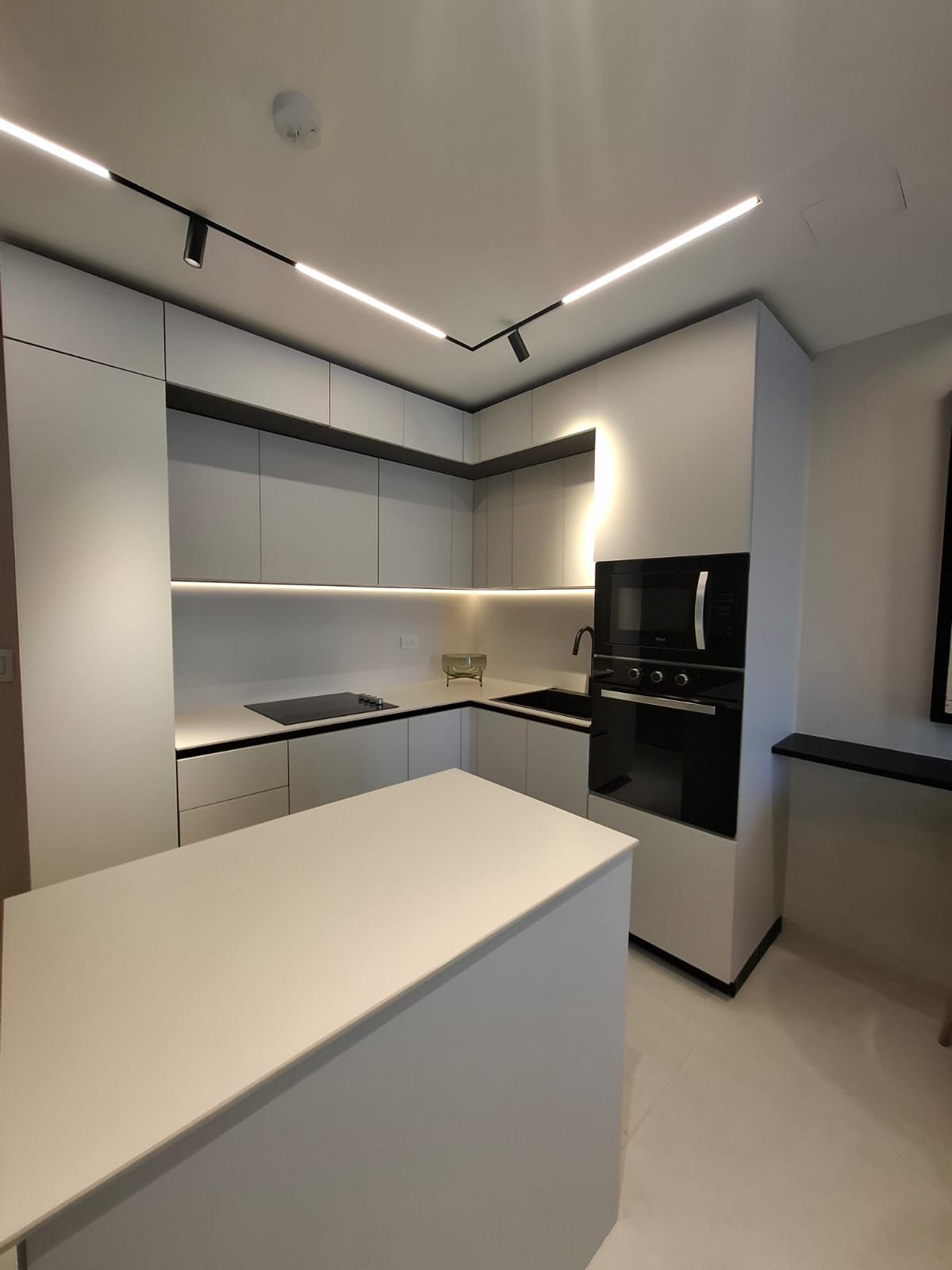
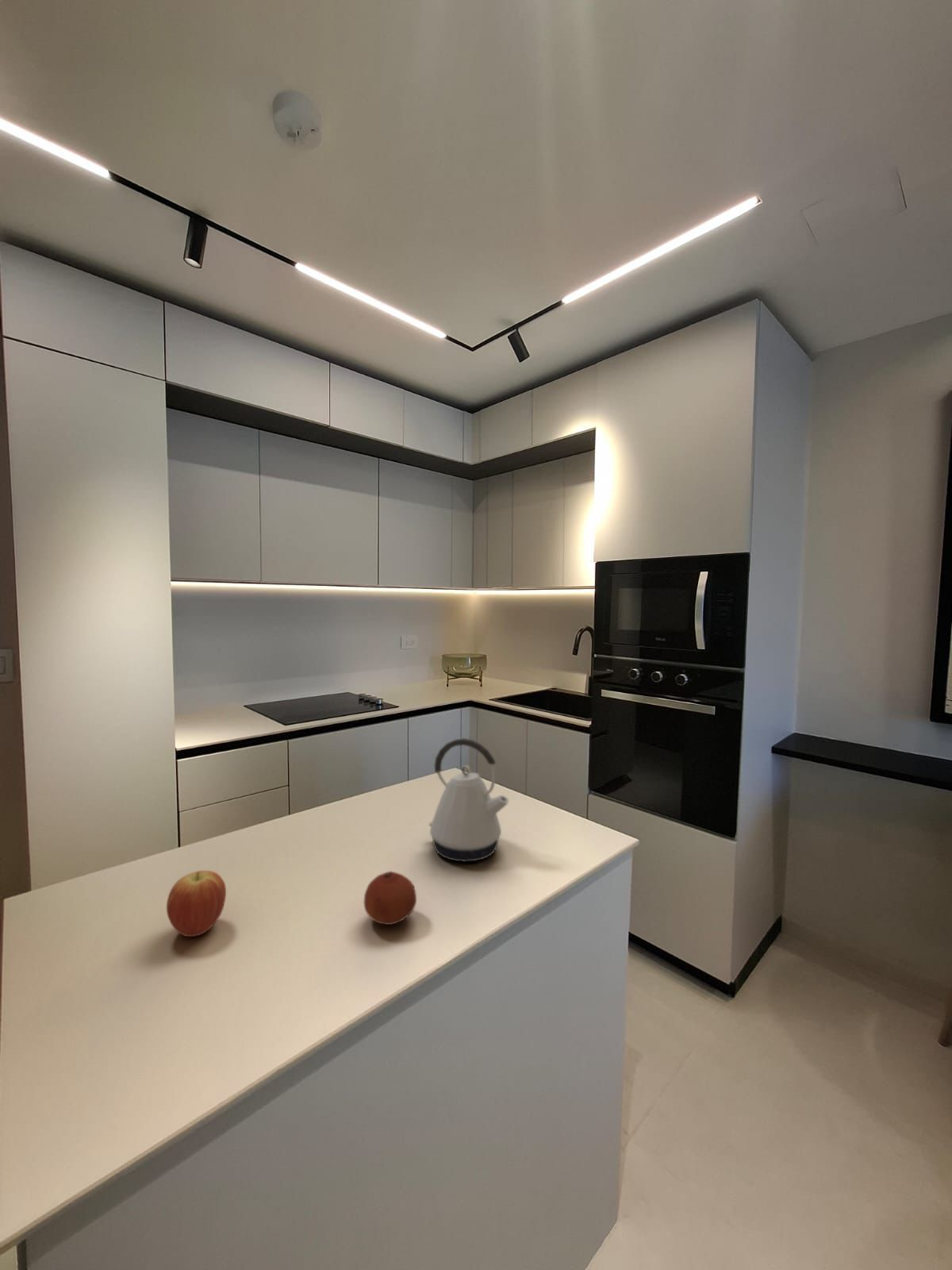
+ kettle (468, 795)
+ fruit (390, 897)
+ fruit (197, 899)
